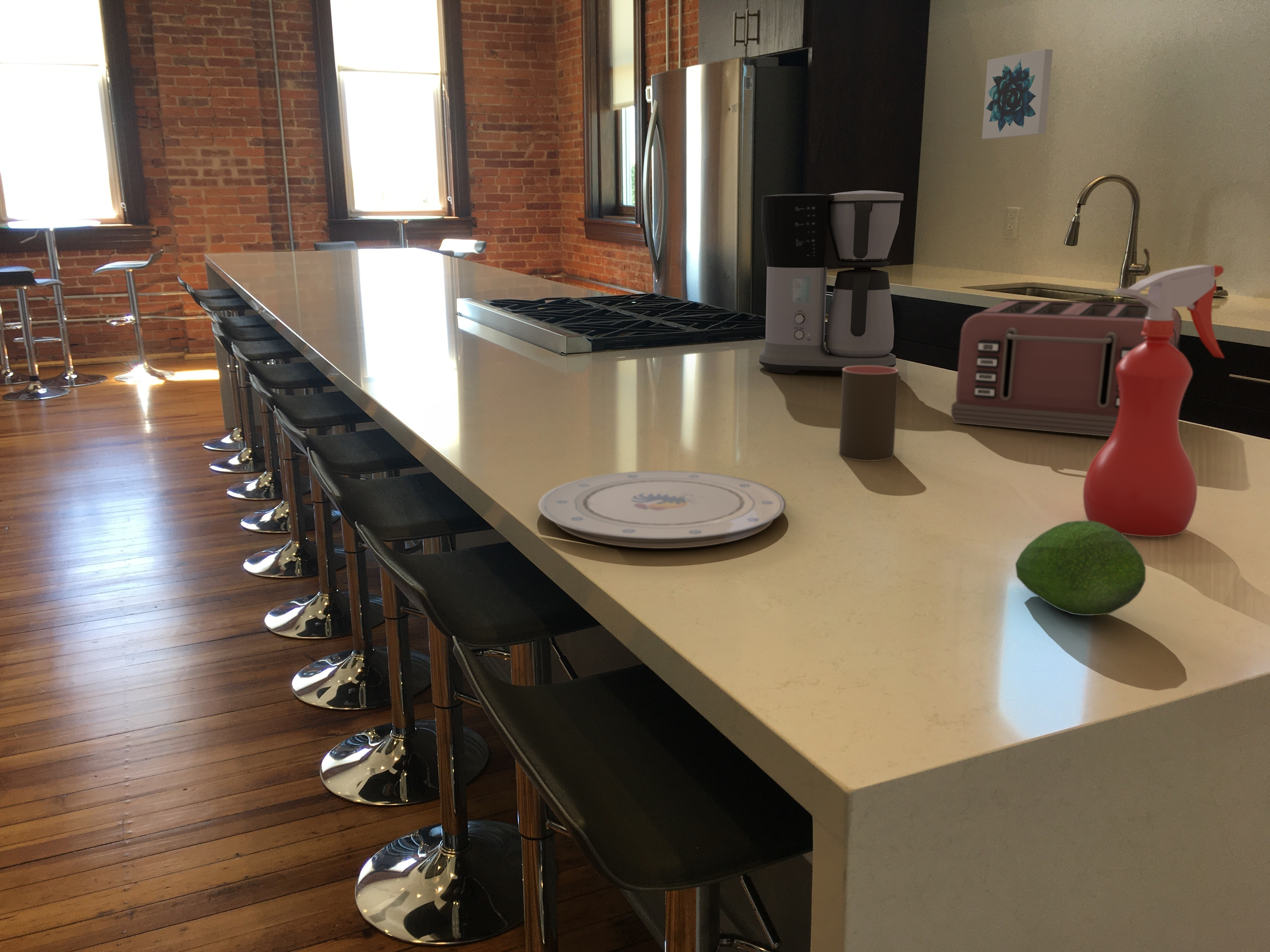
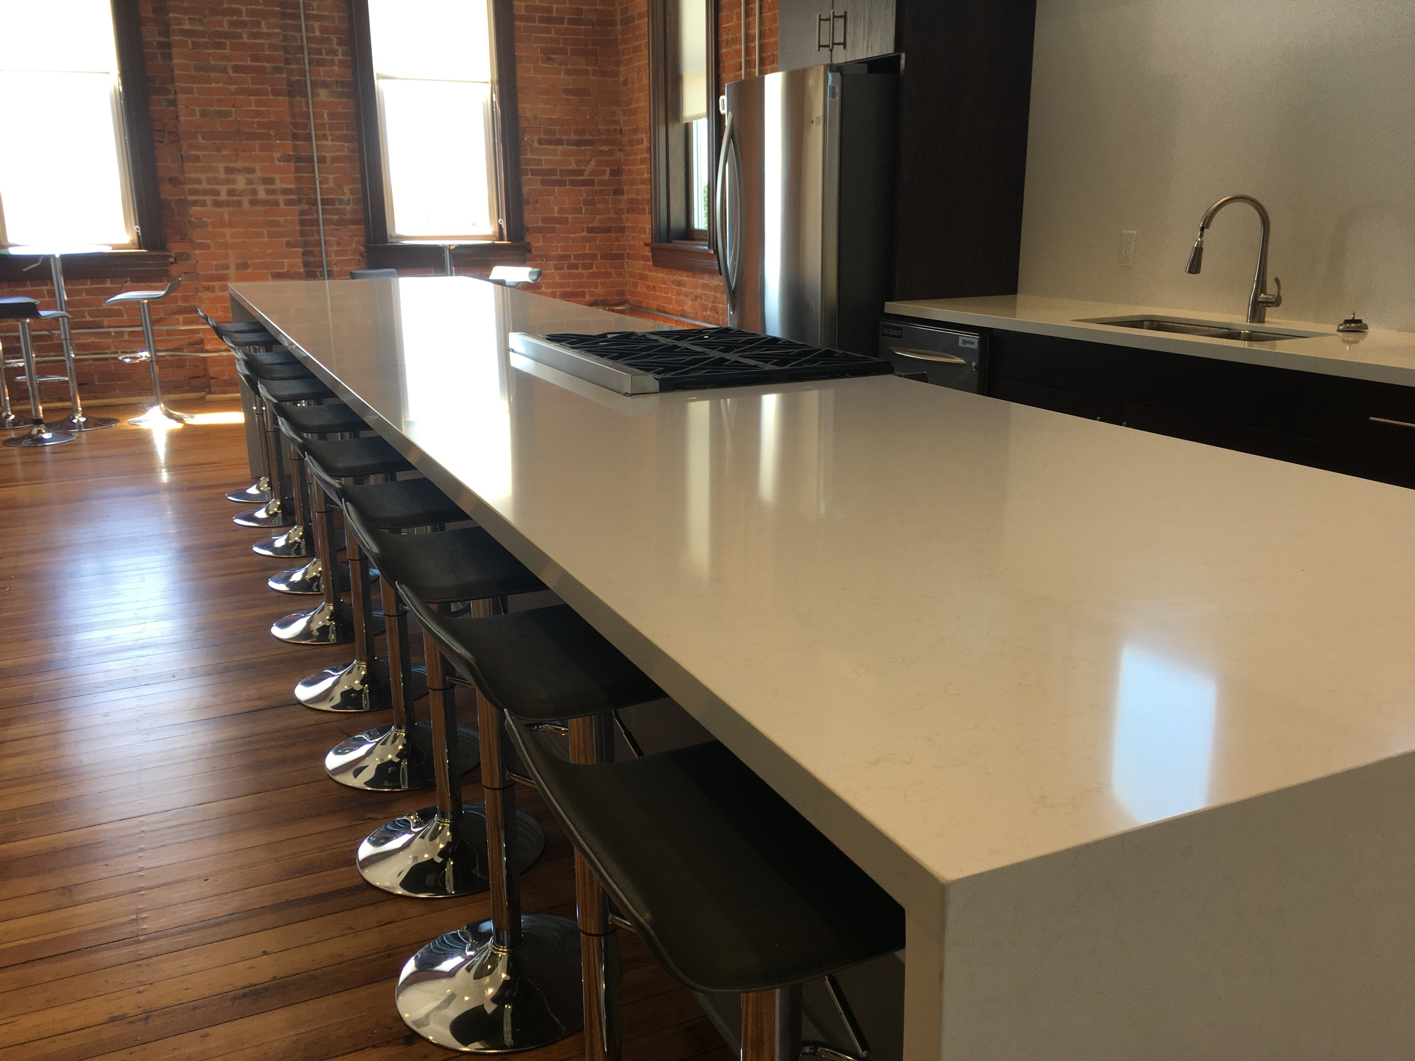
- wall art (1016, 96)
- spray bottle (1161, 399)
- plate (661, 507)
- toaster (1069, 363)
- cup (868, 413)
- fruit (1077, 564)
- coffee maker (826, 283)
